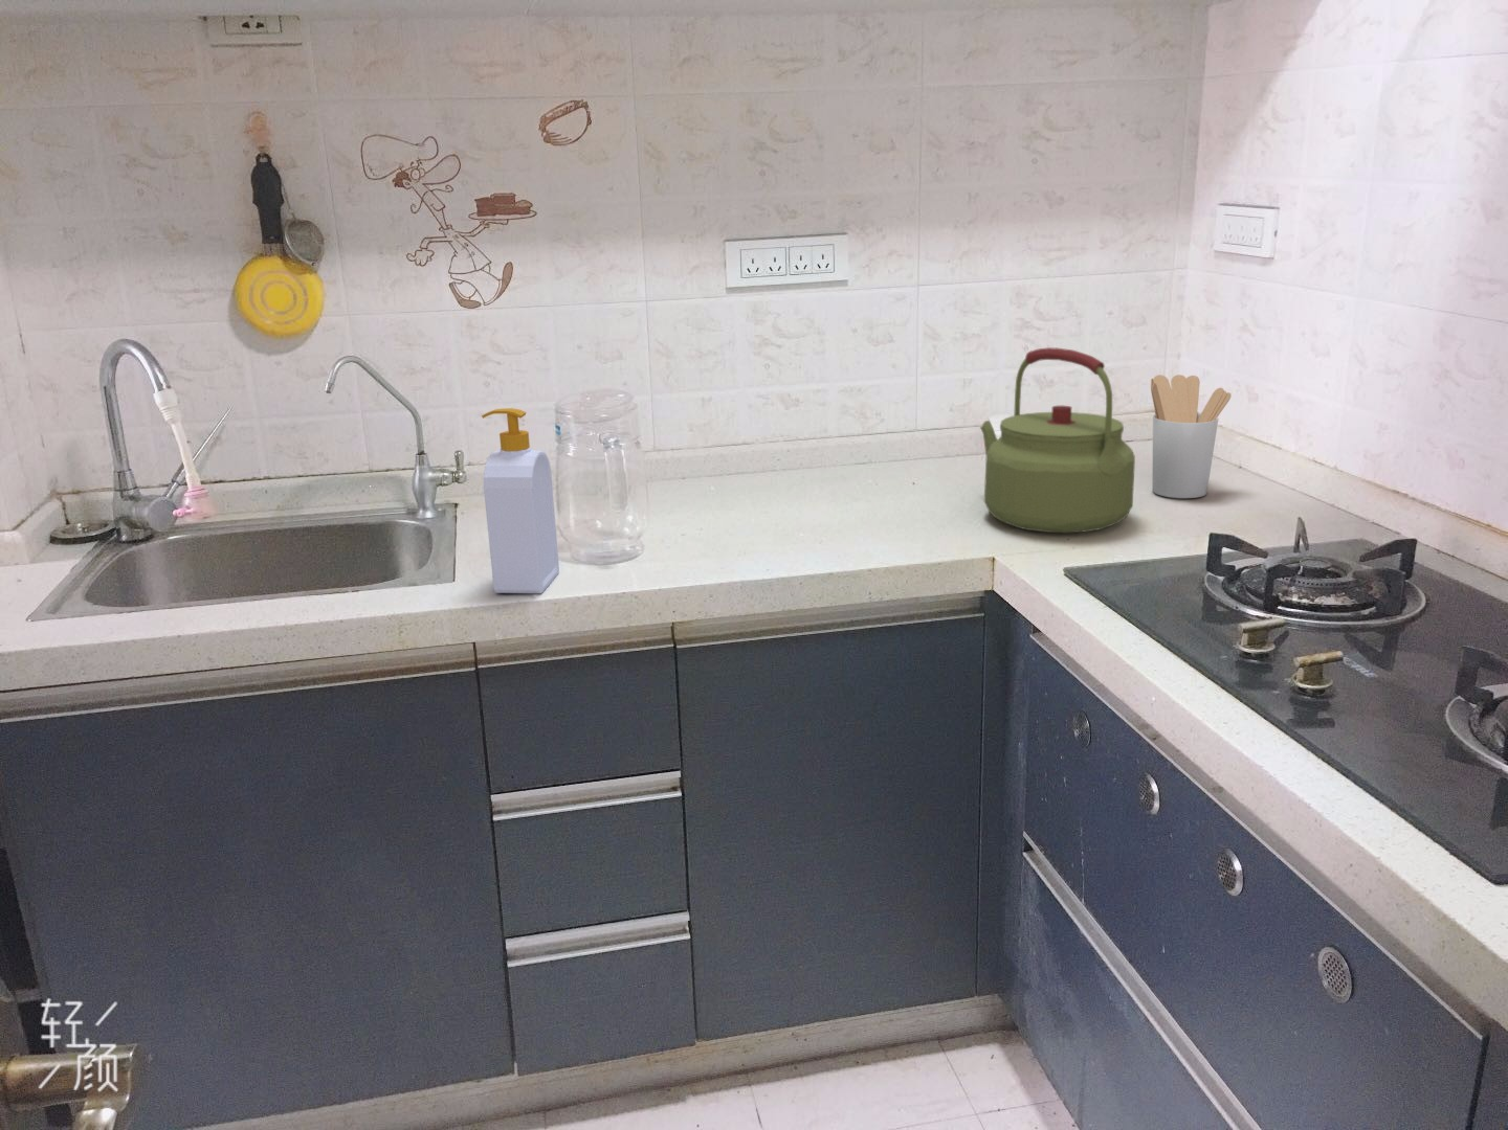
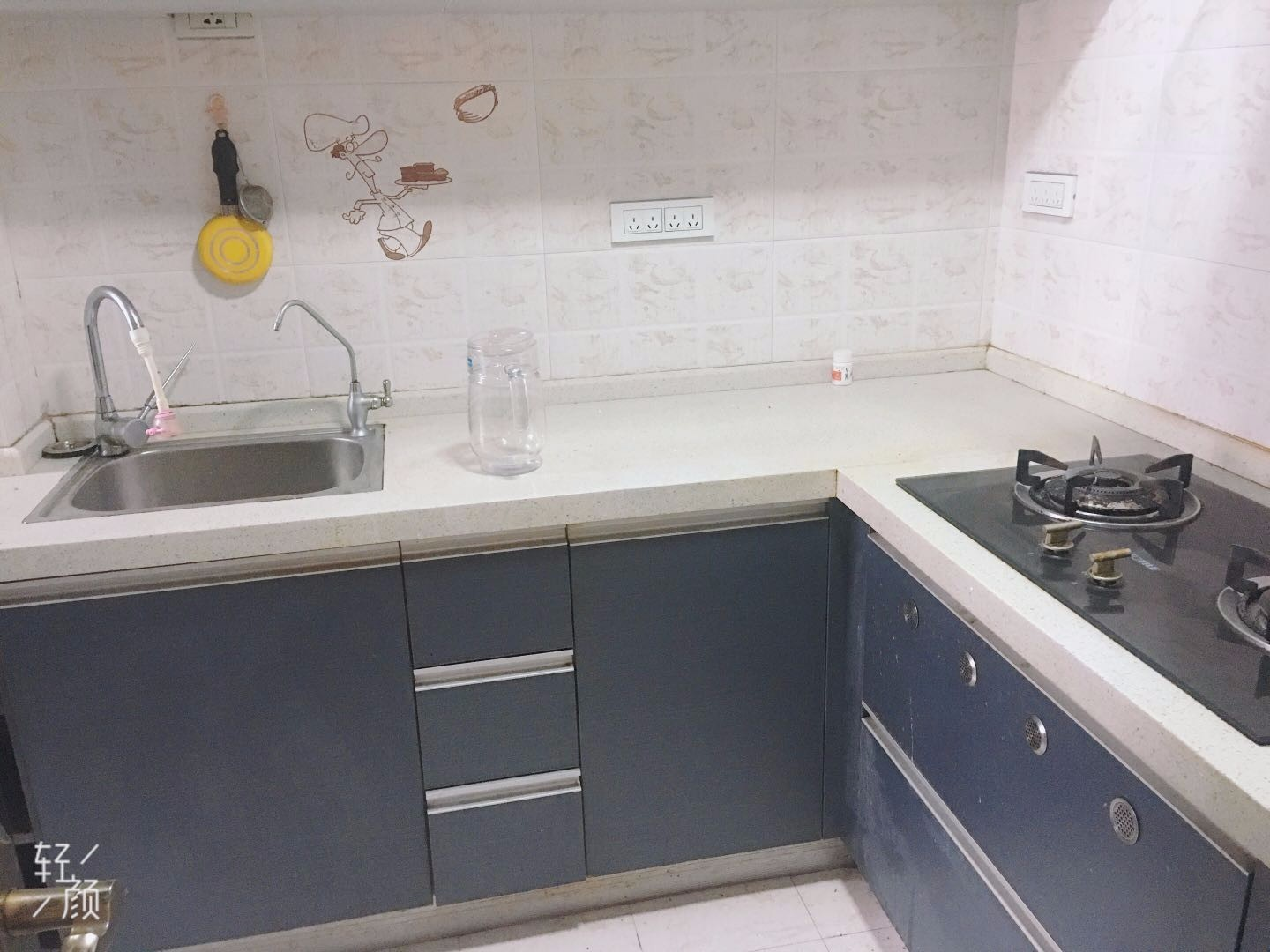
- soap bottle (517, 499)
- kettle (1044, 431)
- utensil holder (1179, 432)
